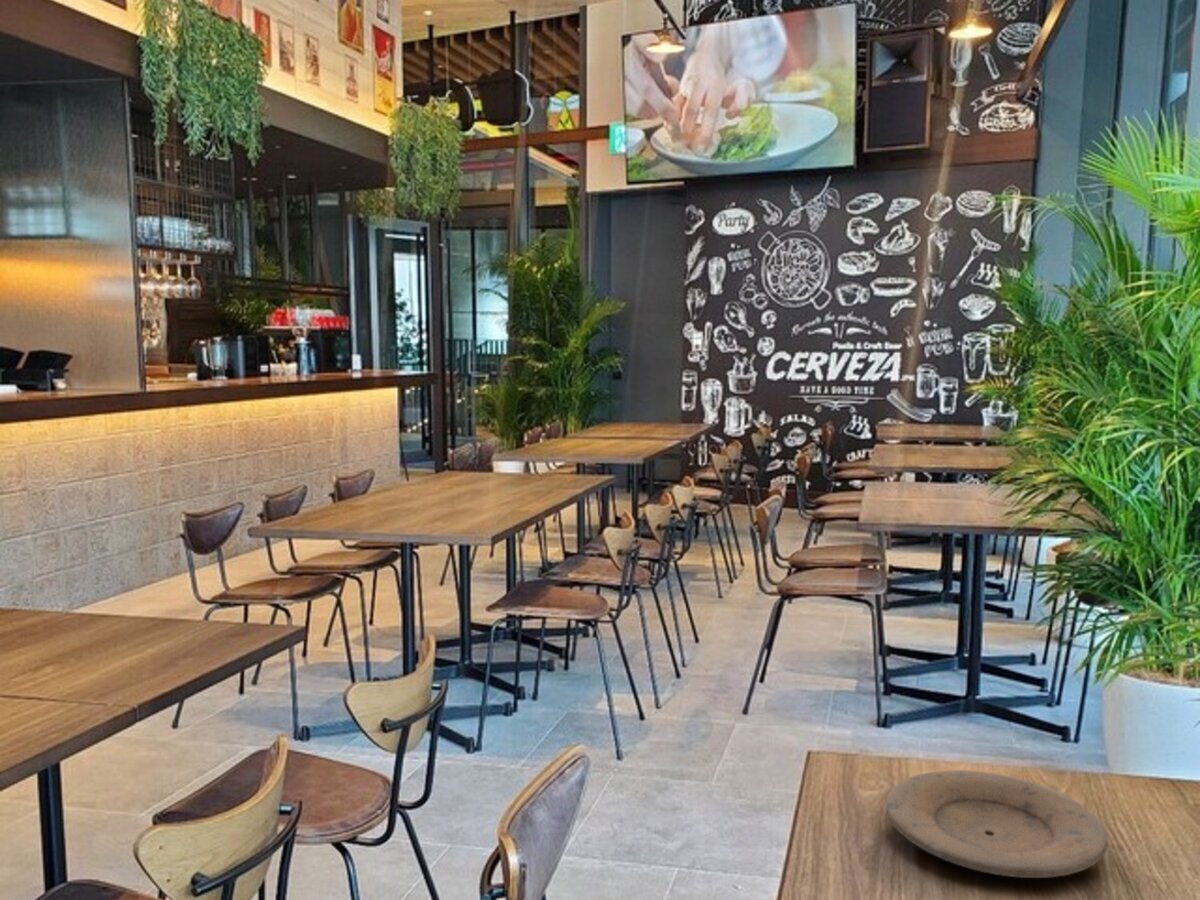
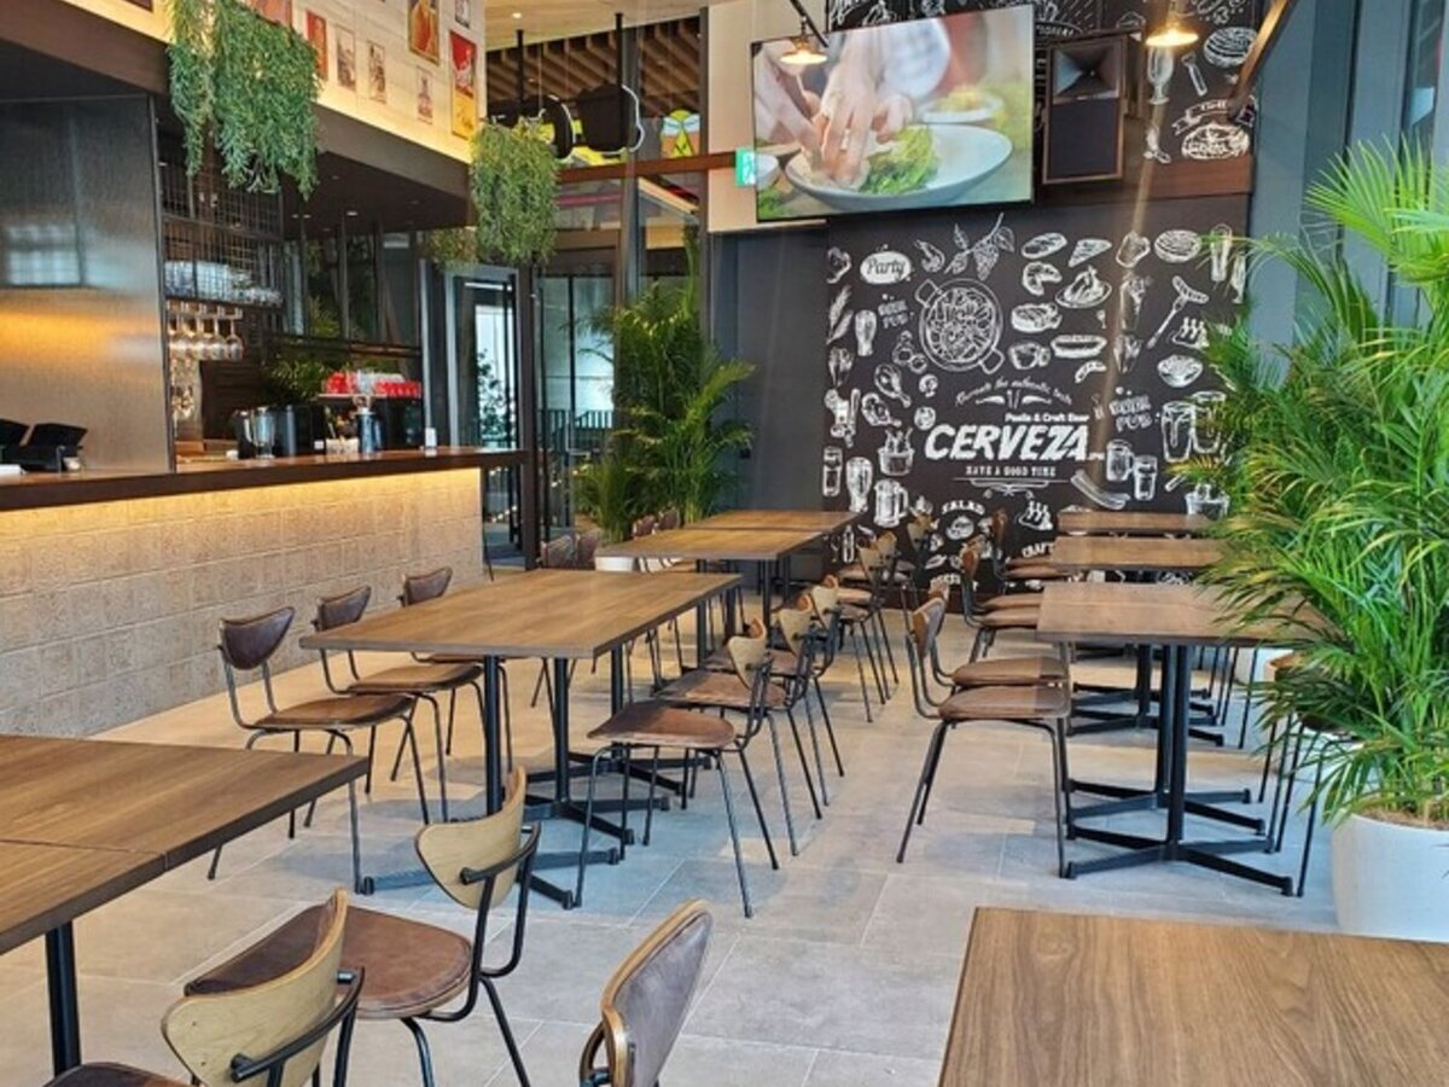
- plate (992, 826)
